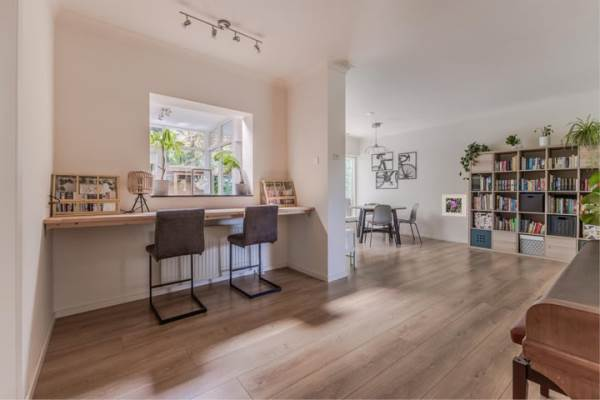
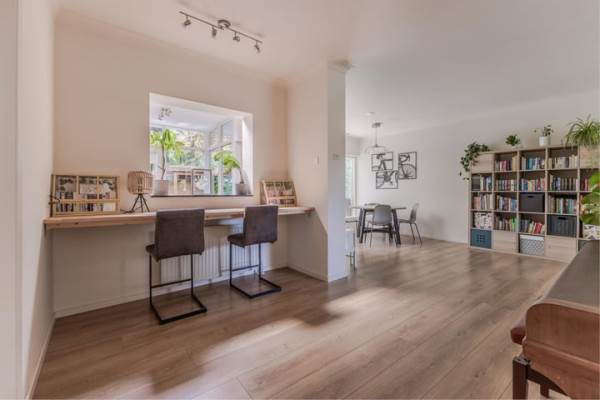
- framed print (453, 205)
